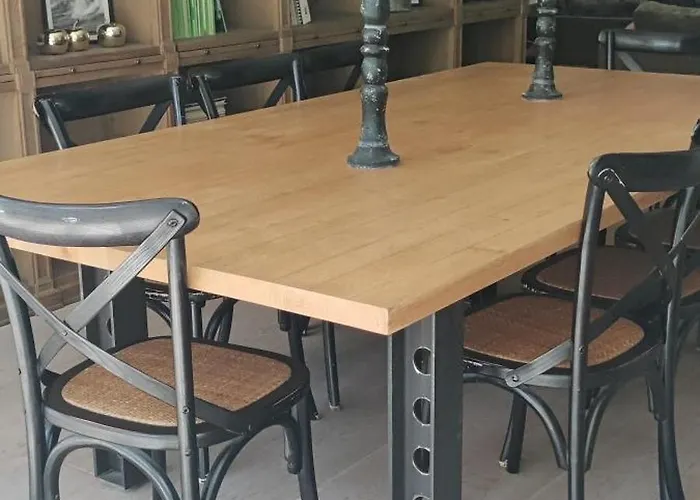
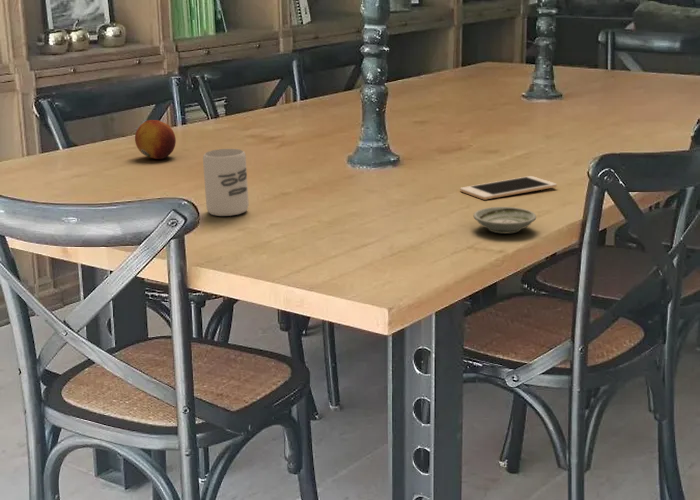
+ saucer (504, 221)
+ cup (226, 182)
+ fruit (155, 138)
+ cell phone (508, 187)
